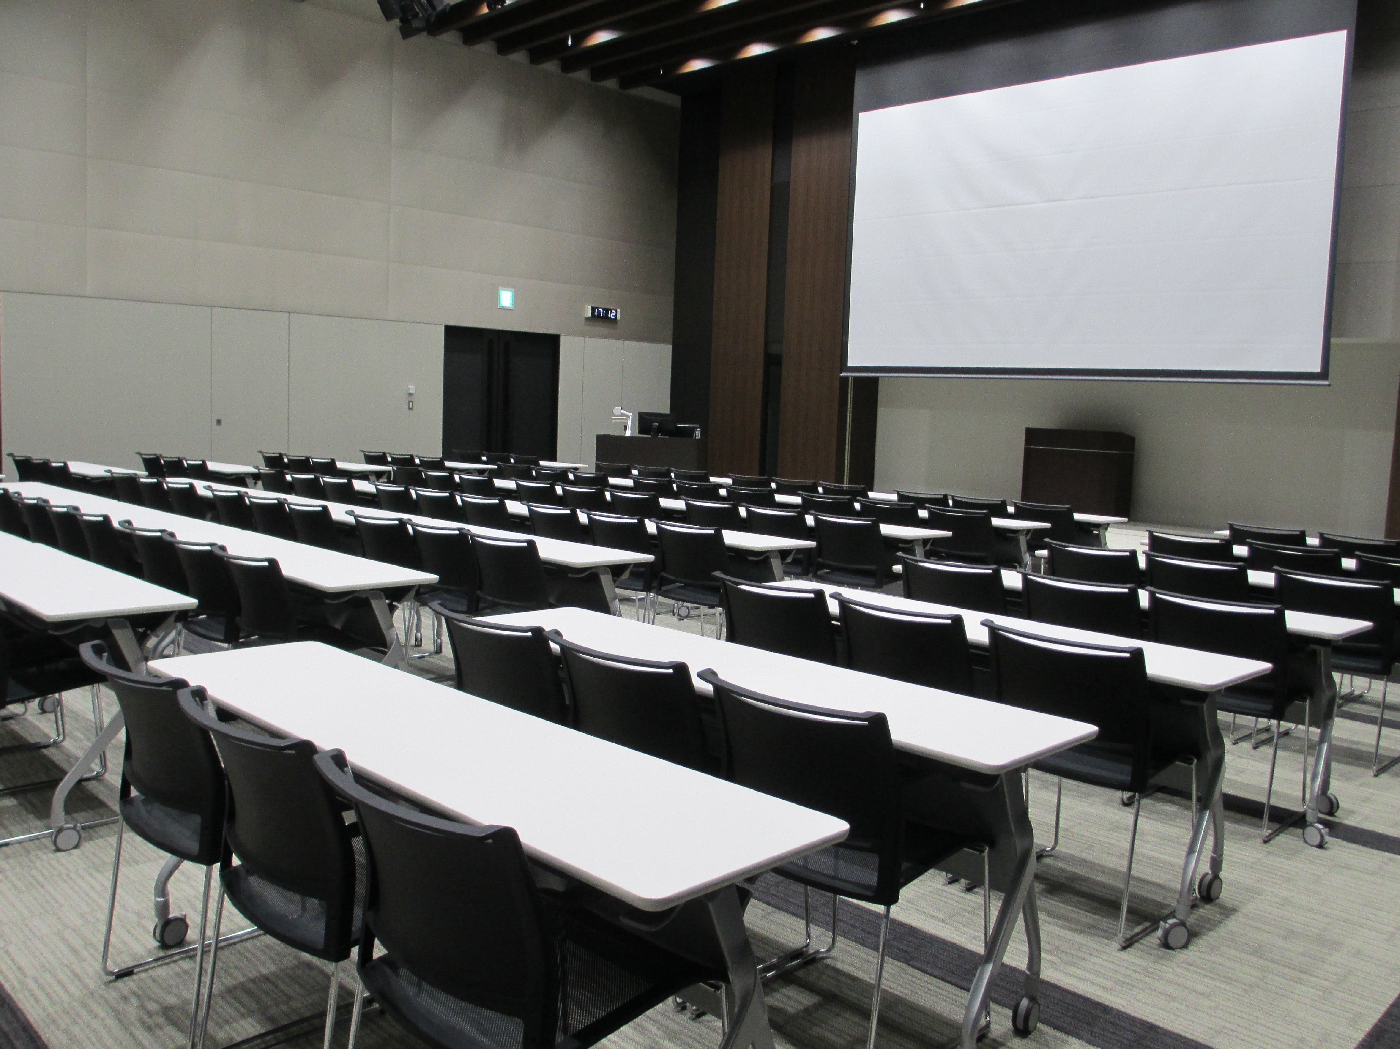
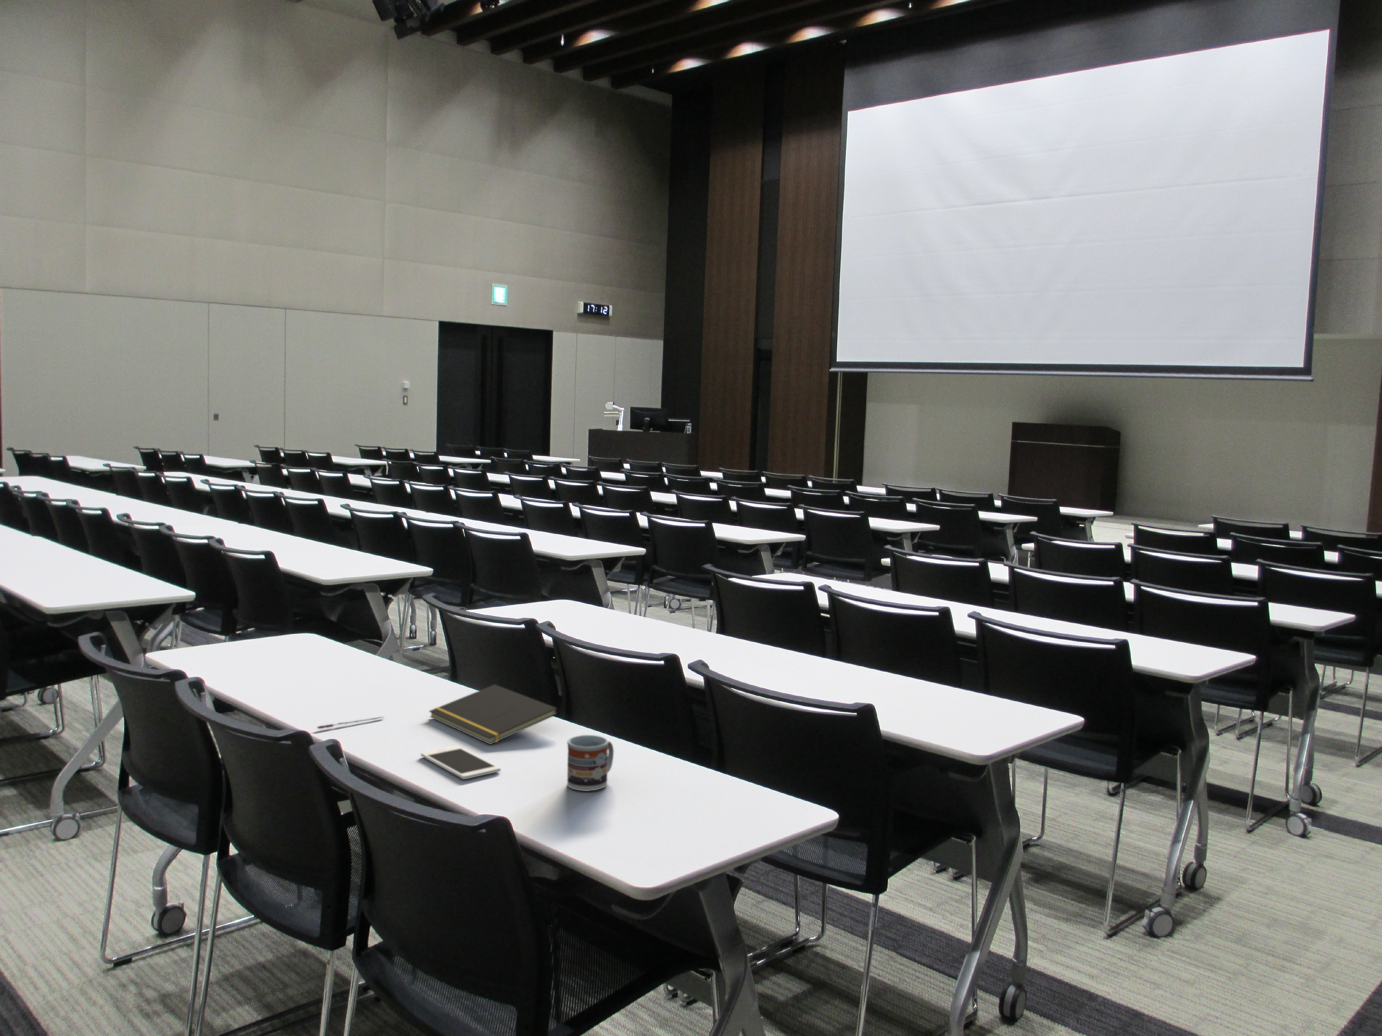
+ notepad (493, 713)
+ cell phone (460, 762)
+ cup (592, 761)
+ pen (351, 721)
